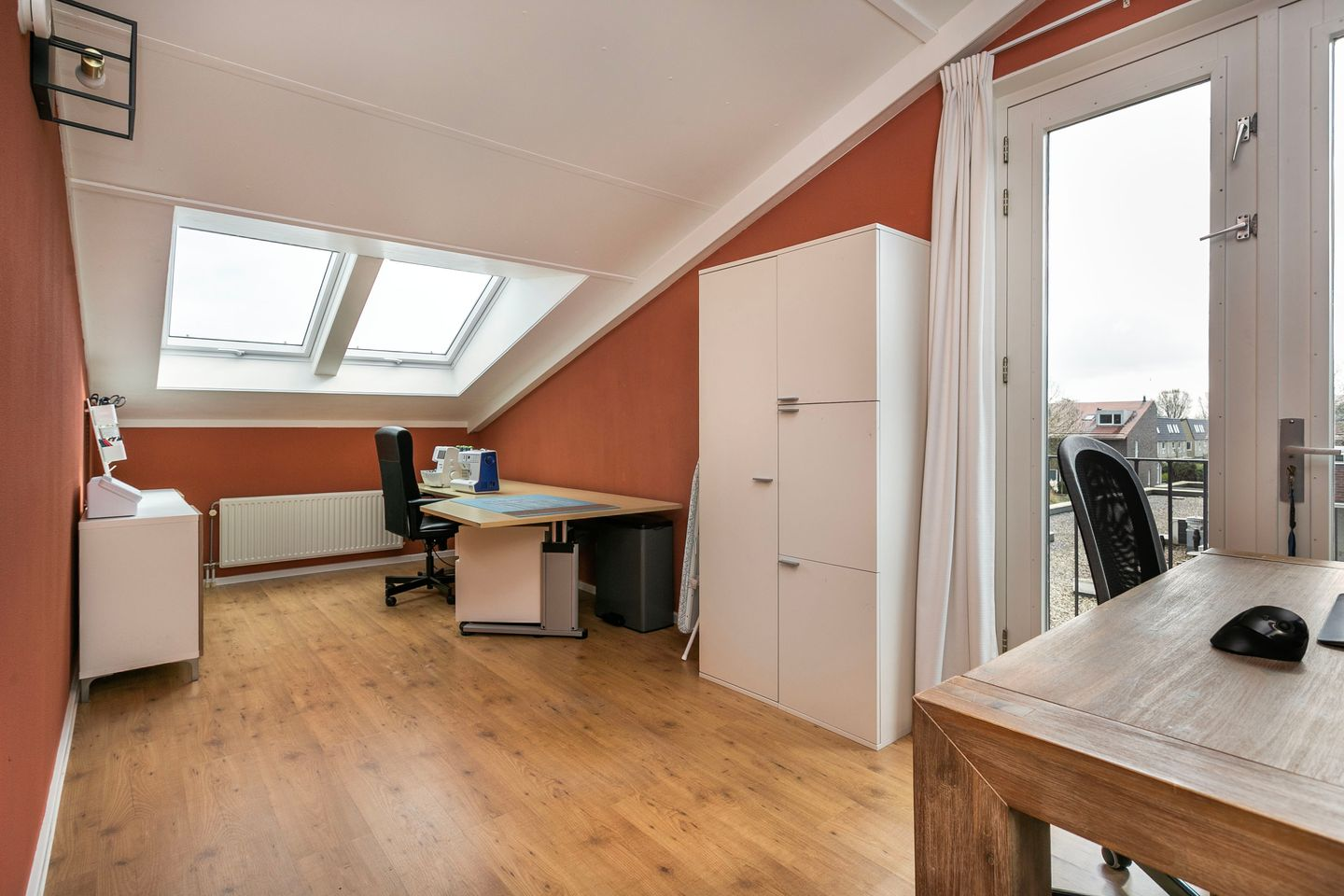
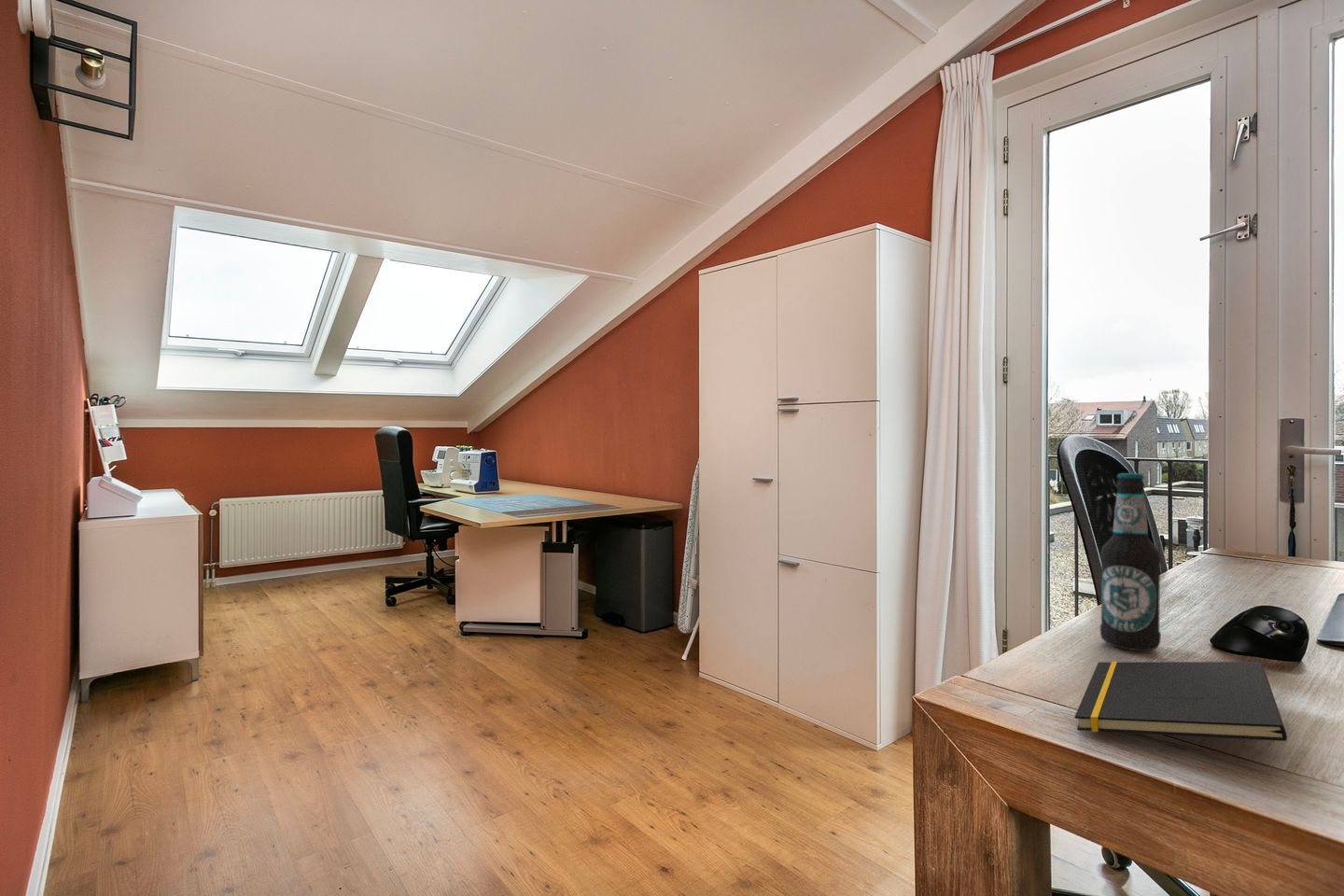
+ notepad (1174, 693)
+ bottle (1129, 559)
